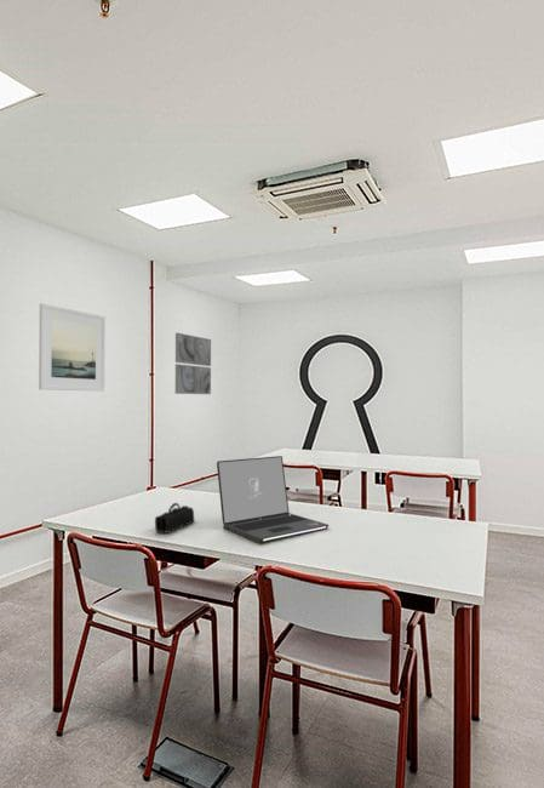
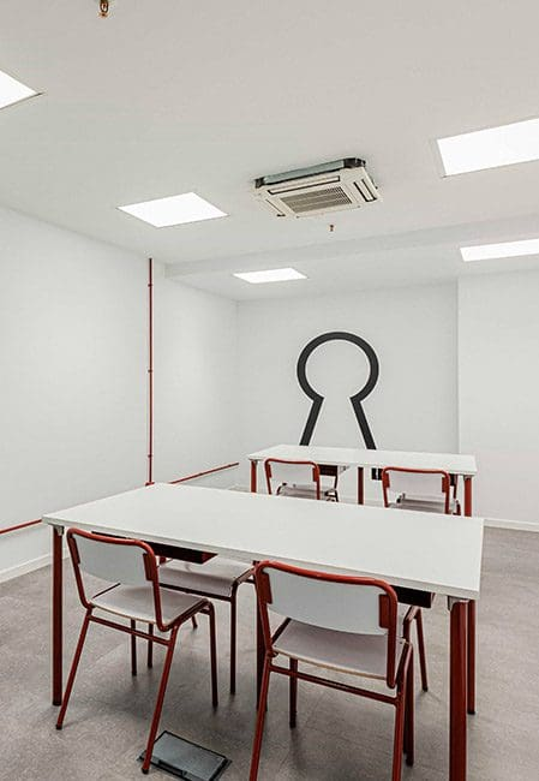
- laptop (271, 493)
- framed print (74, 350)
- wall art (194, 364)
- pencil case (174, 514)
